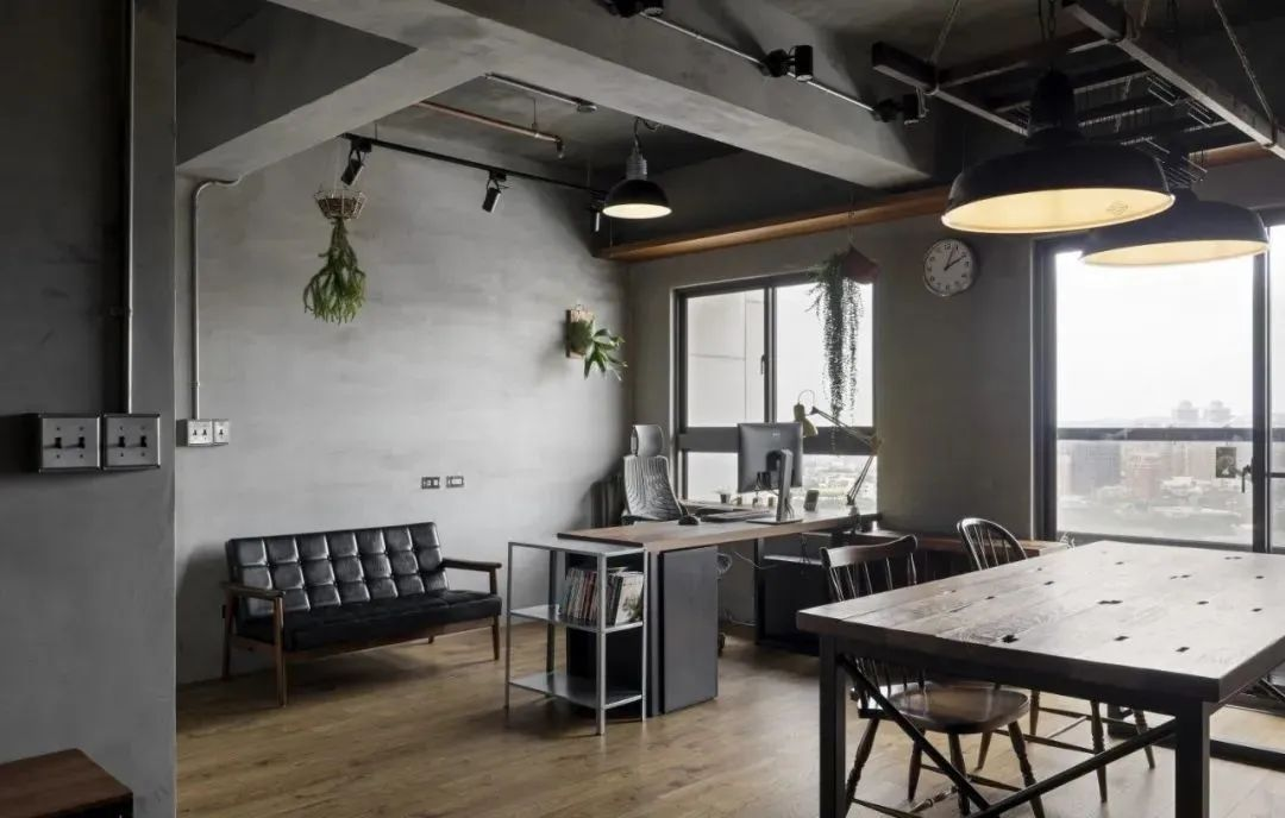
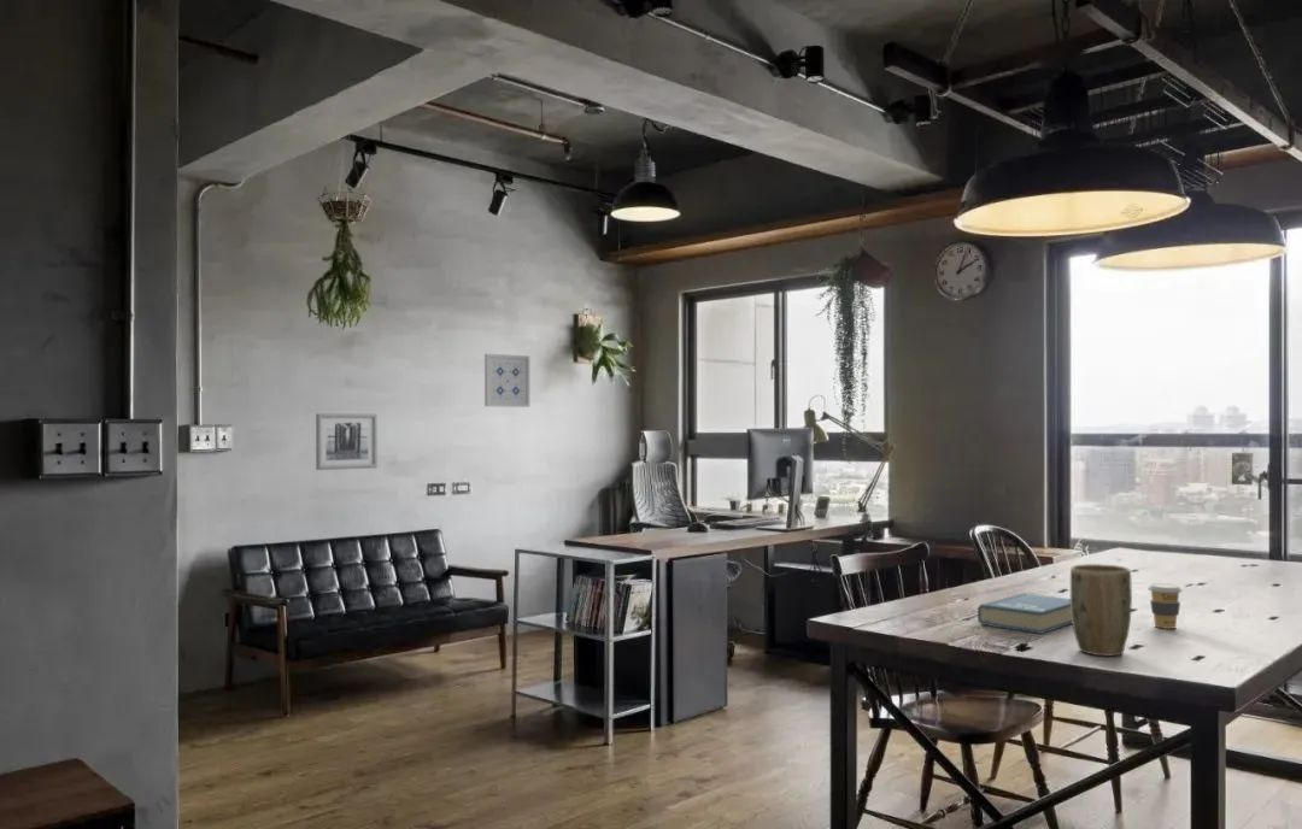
+ wall art (347, 441)
+ book (1030, 612)
+ coffee cup (1165, 606)
+ wall art (508, 381)
+ plant pot (1101, 610)
